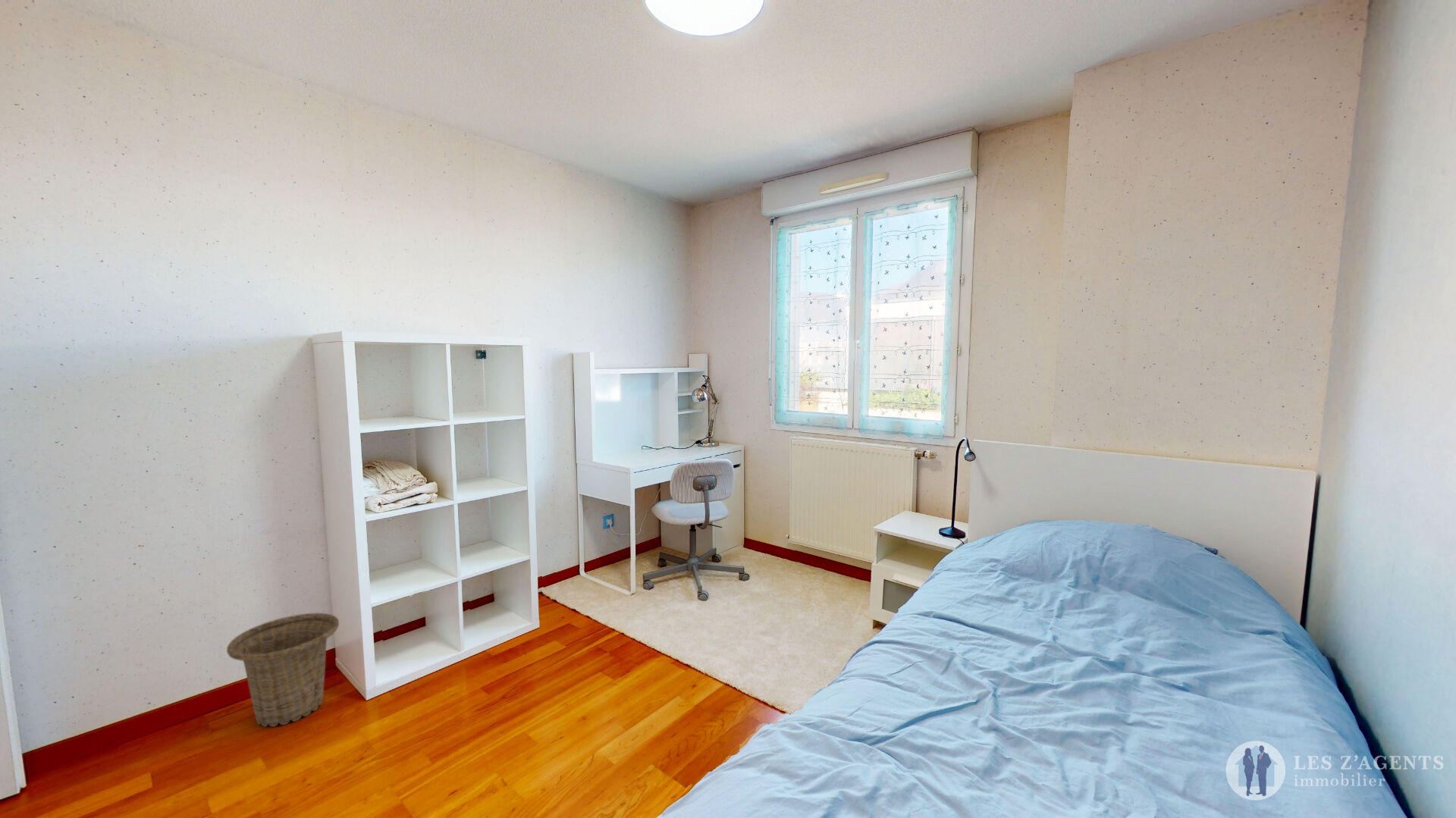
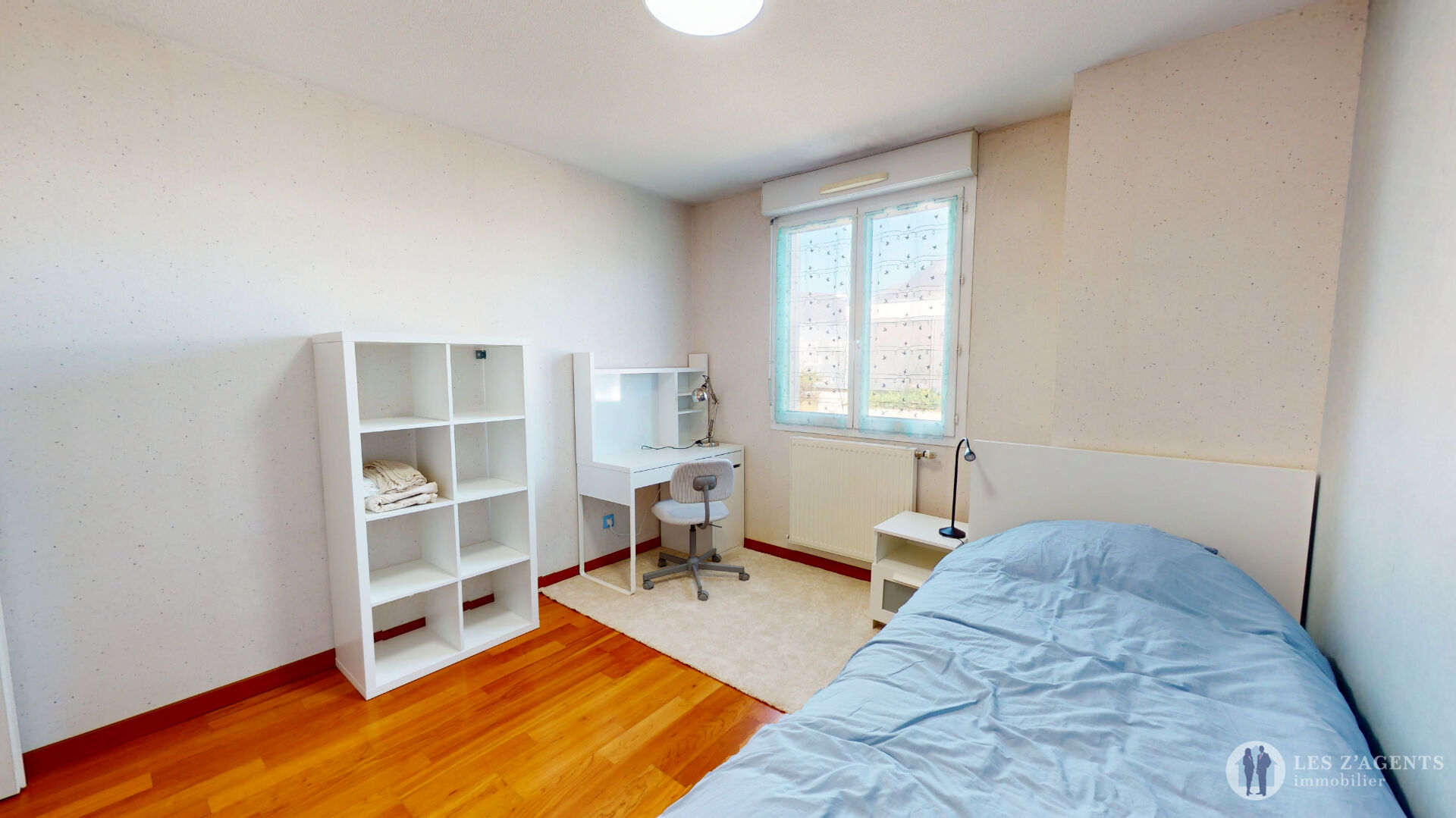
- basket (287, 671)
